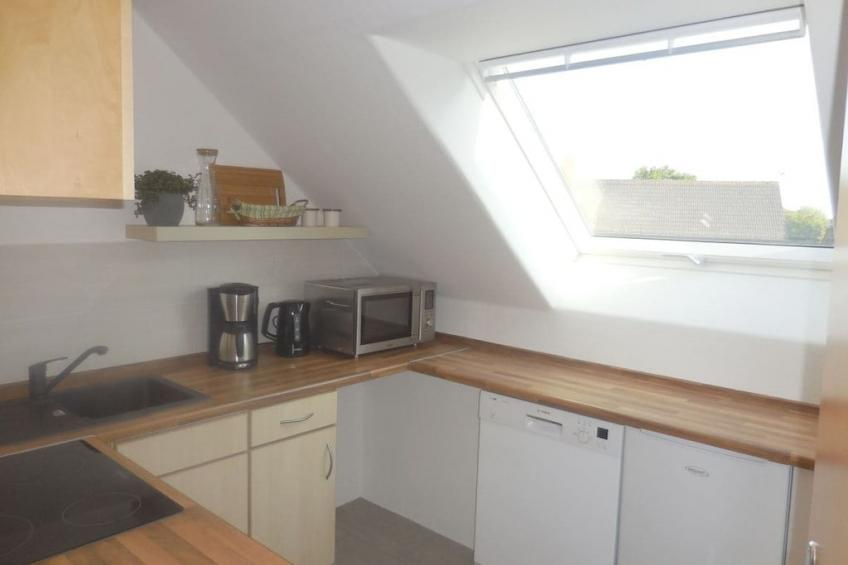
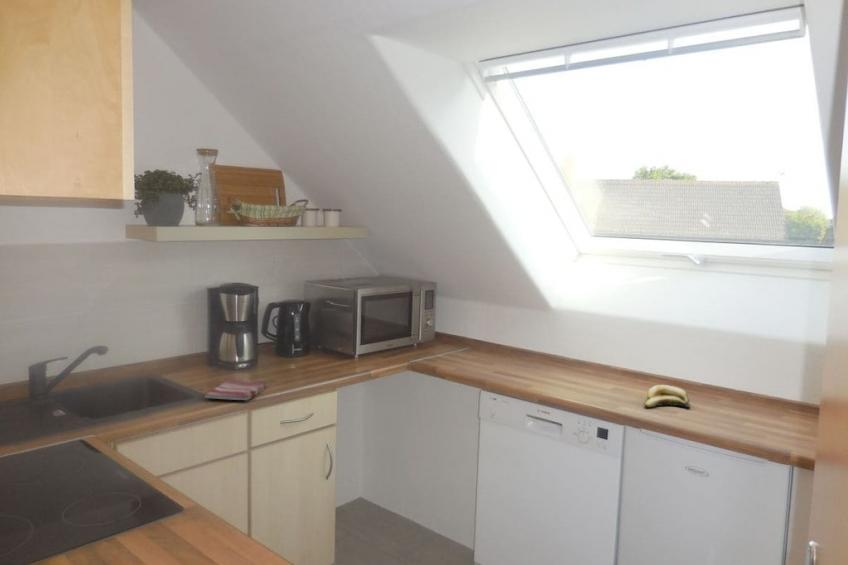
+ banana (668, 396)
+ dish towel (236, 389)
